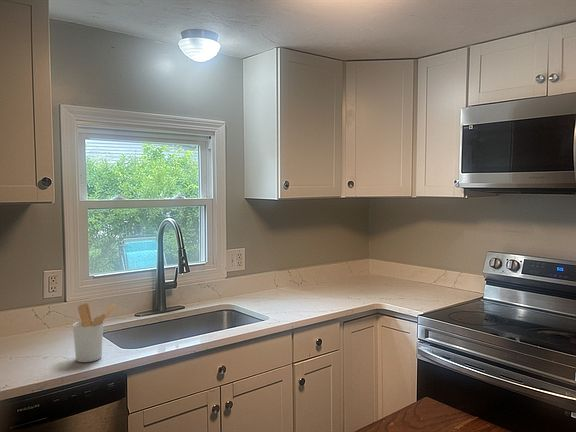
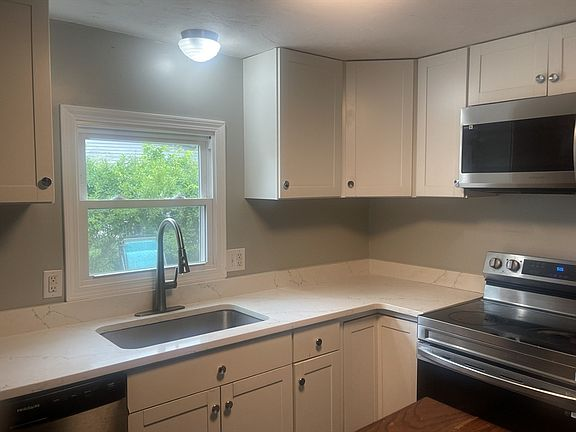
- utensil holder (95, 330)
